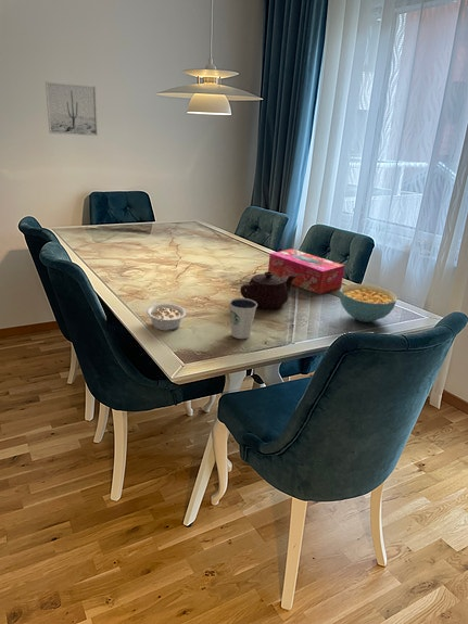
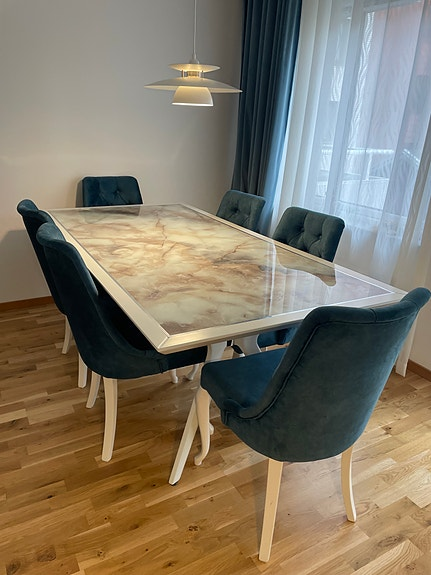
- legume (166, 317)
- cereal bowl (365, 306)
- teapot (269, 288)
- wall art (72, 110)
- tissue box (304, 270)
- dixie cup (241, 319)
